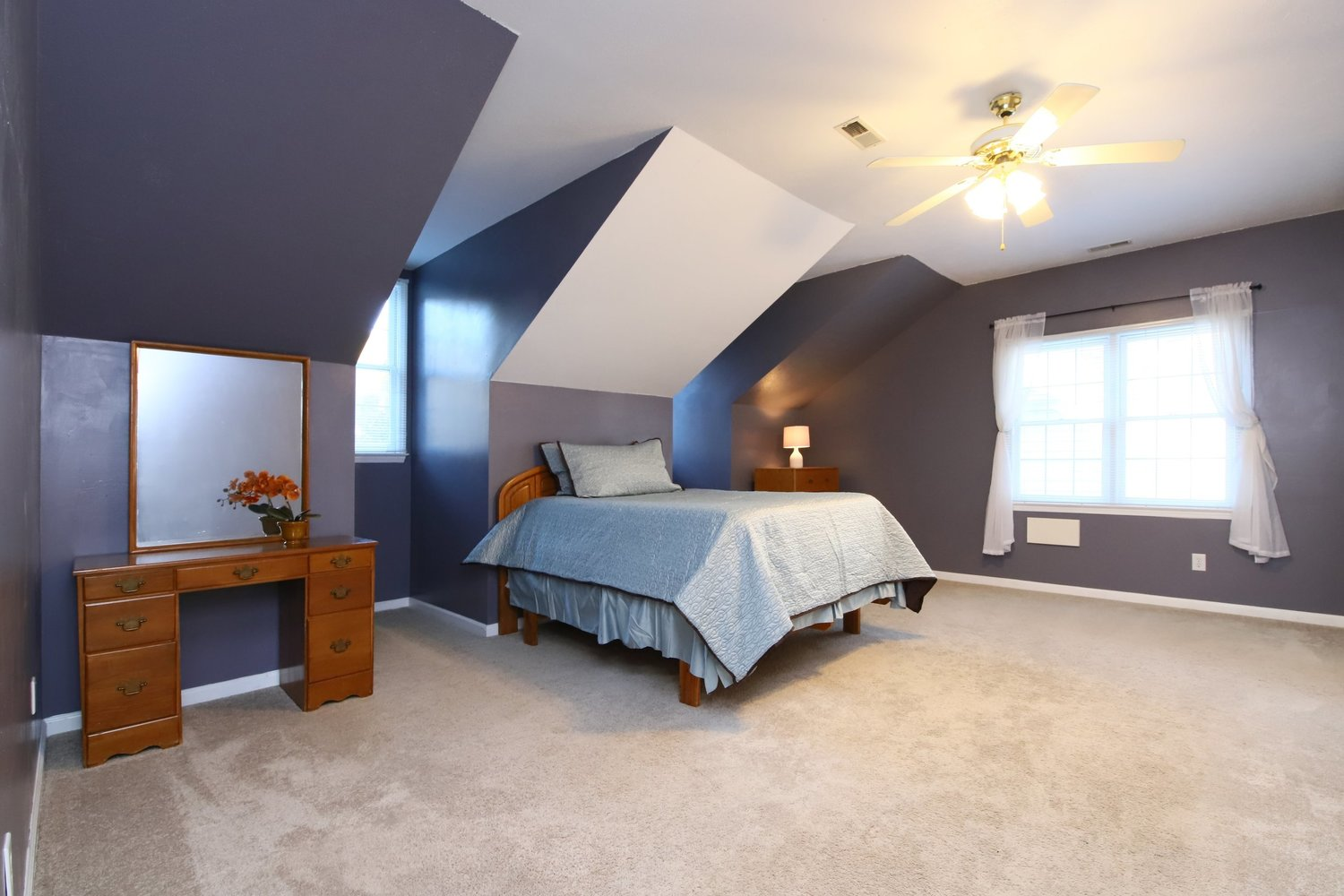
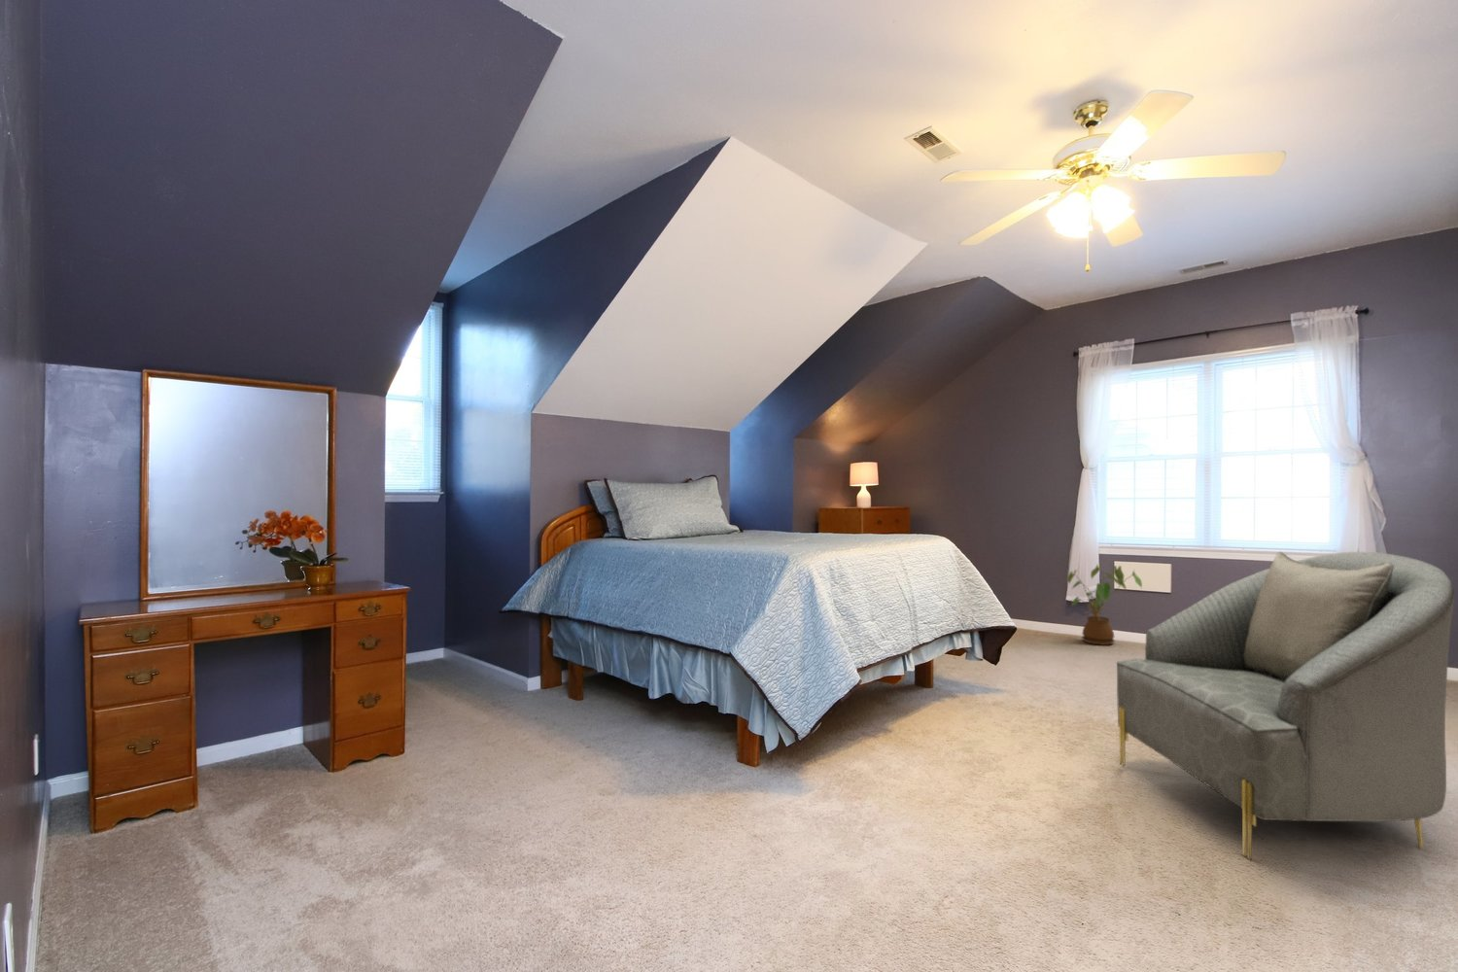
+ armchair (1281, 678)
+ house plant (1101, 604)
